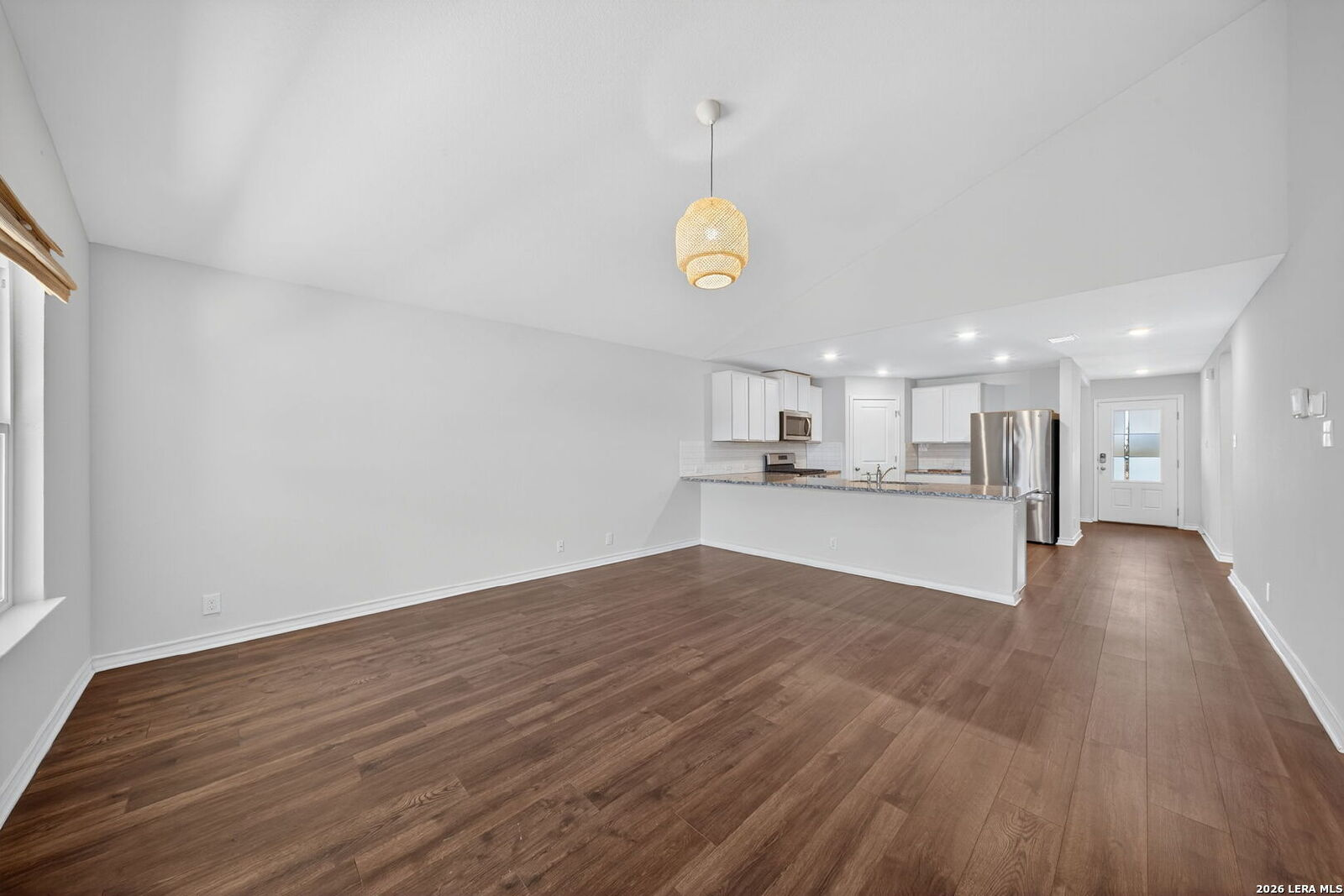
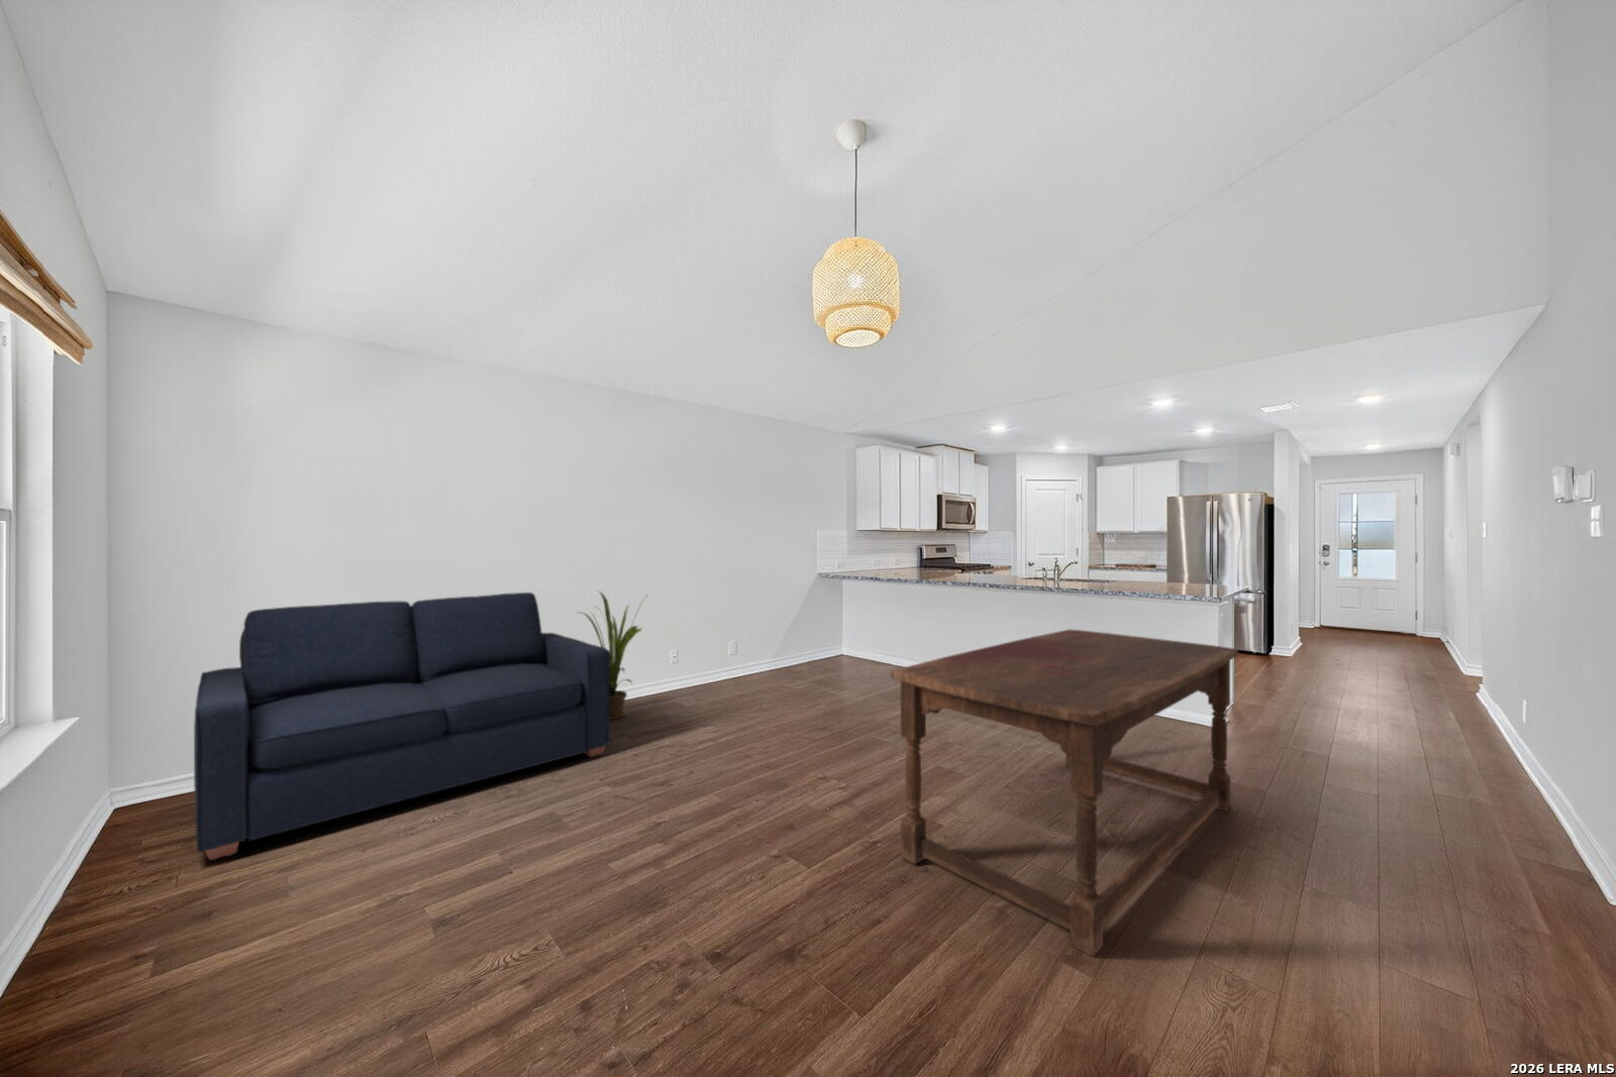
+ dining table (1079, 744)
+ sofa (423, 688)
+ house plant (610, 651)
